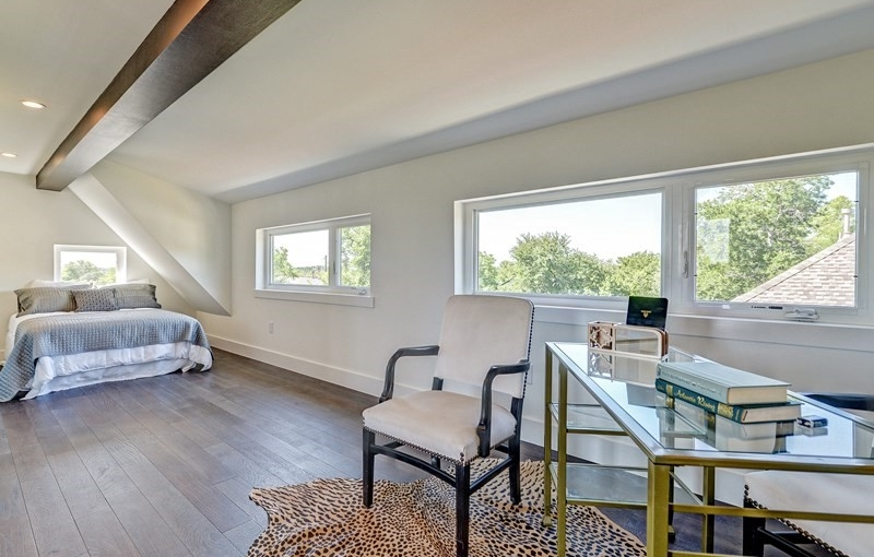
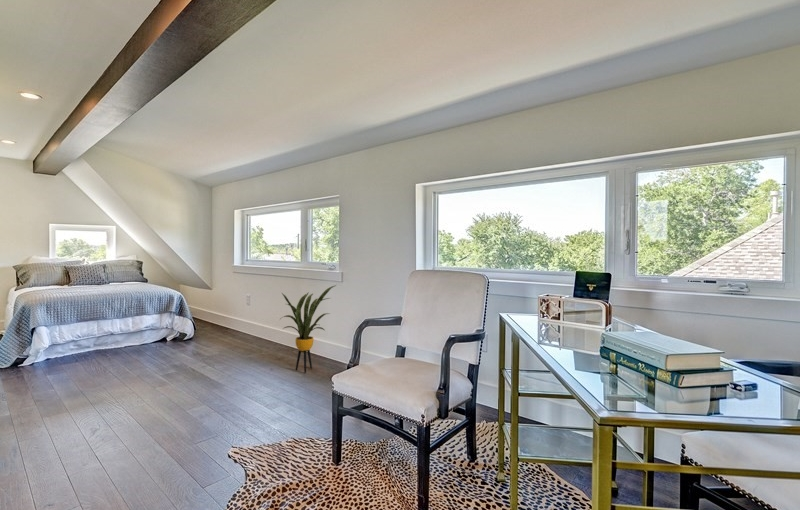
+ house plant (309, 328)
